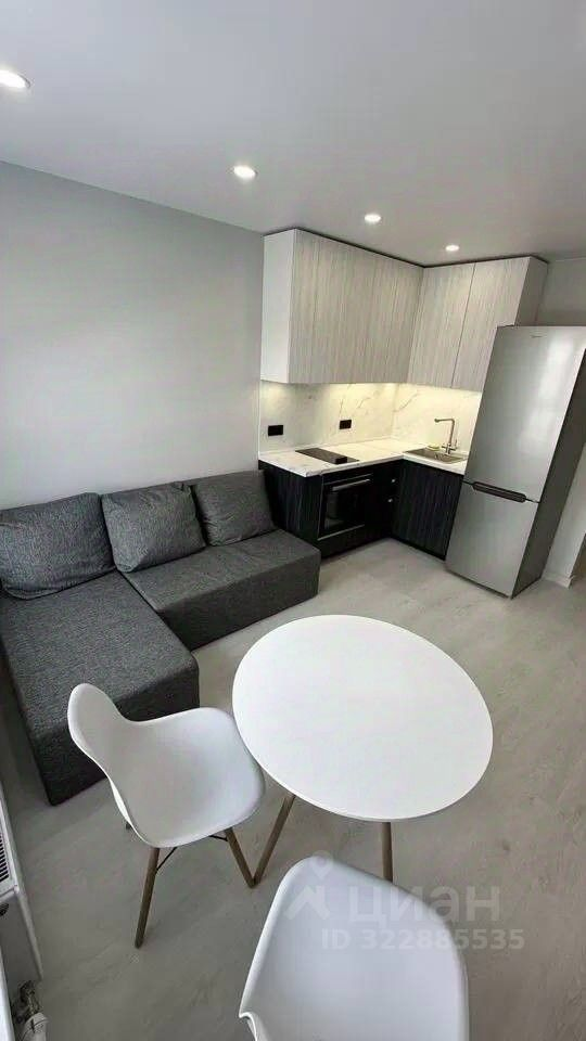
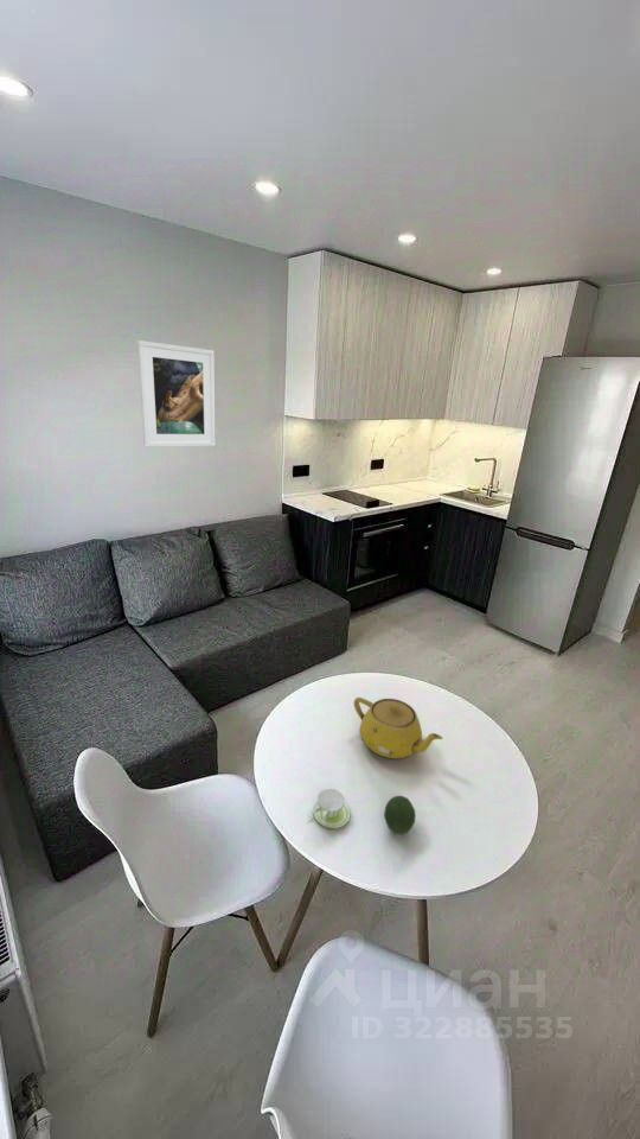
+ teapot (395, 725)
+ cup (332, 807)
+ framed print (179, 397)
+ fruit (399, 814)
